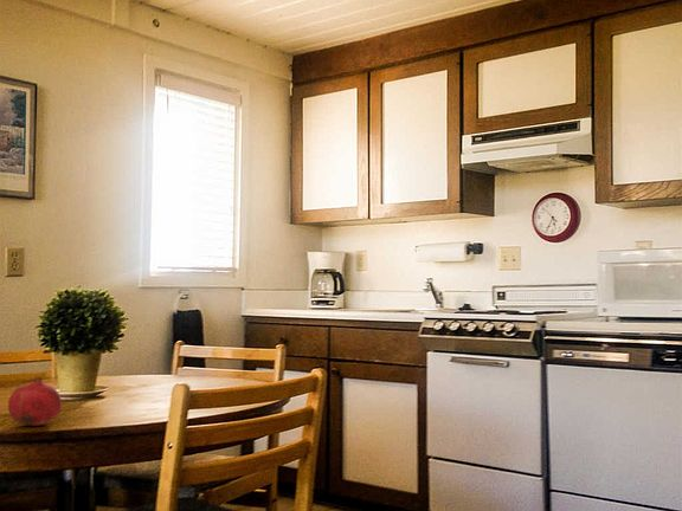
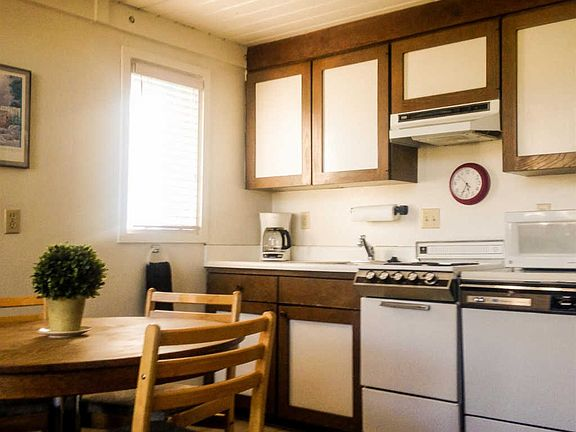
- fruit (34, 400)
